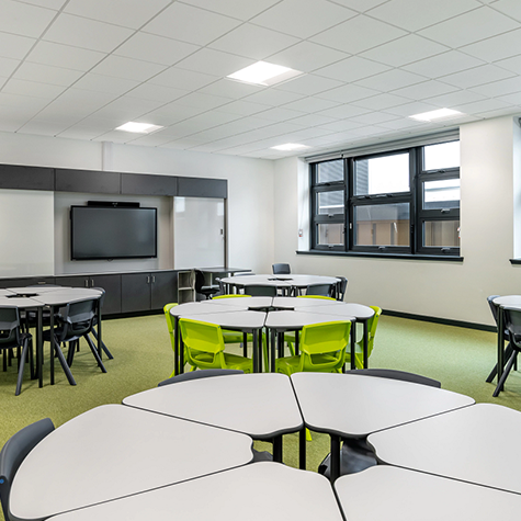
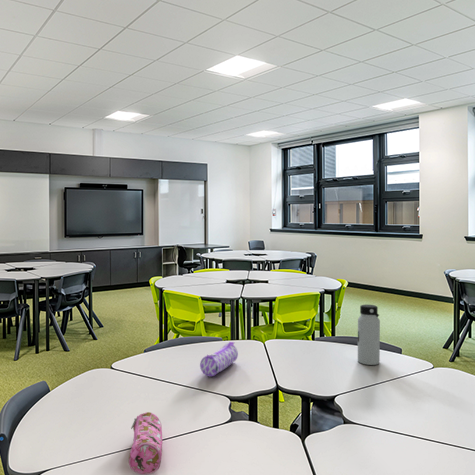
+ pencil case (219, 358)
+ pencil case (146, 441)
+ water bottle (368, 333)
